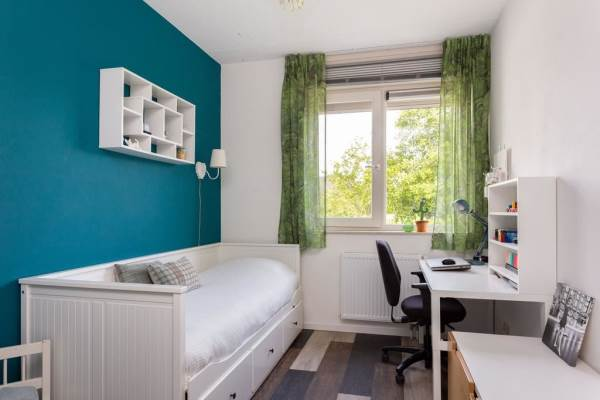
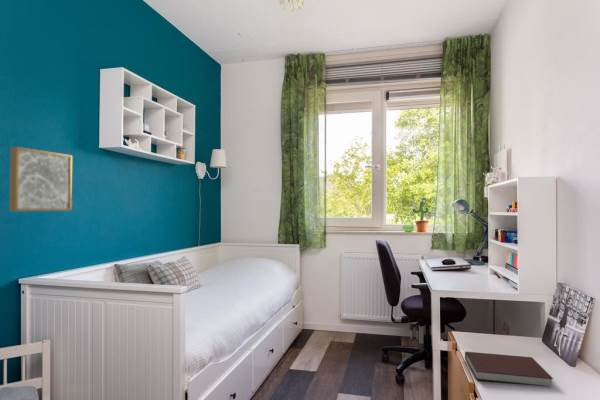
+ wall art (43, 181)
+ notebook (505, 367)
